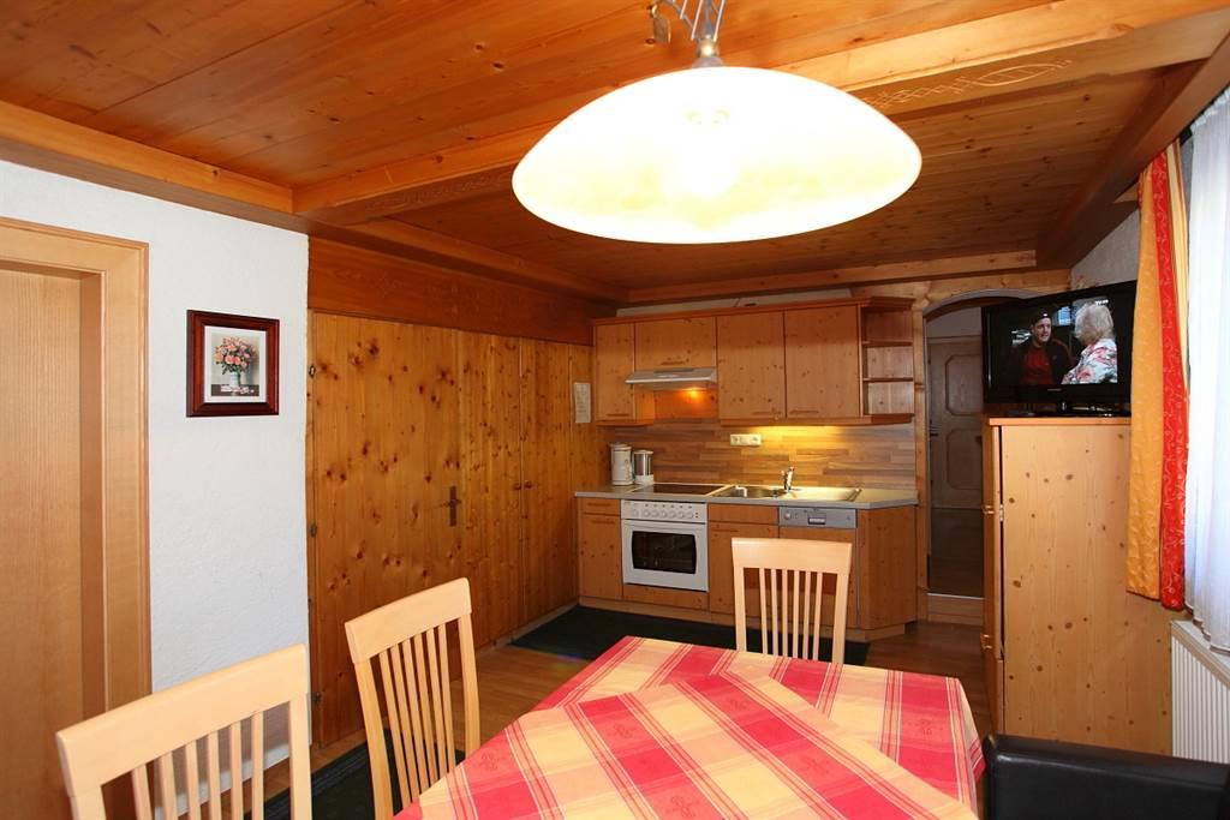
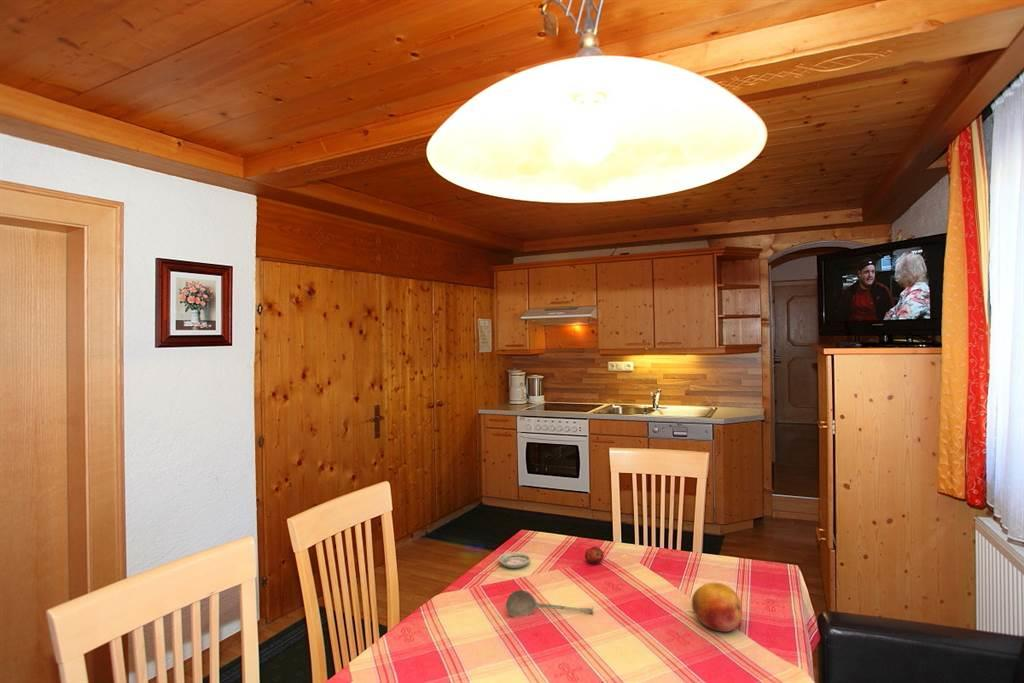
+ fruit (593, 554)
+ fruit (717, 604)
+ saucer (514, 561)
+ soupspoon (549, 604)
